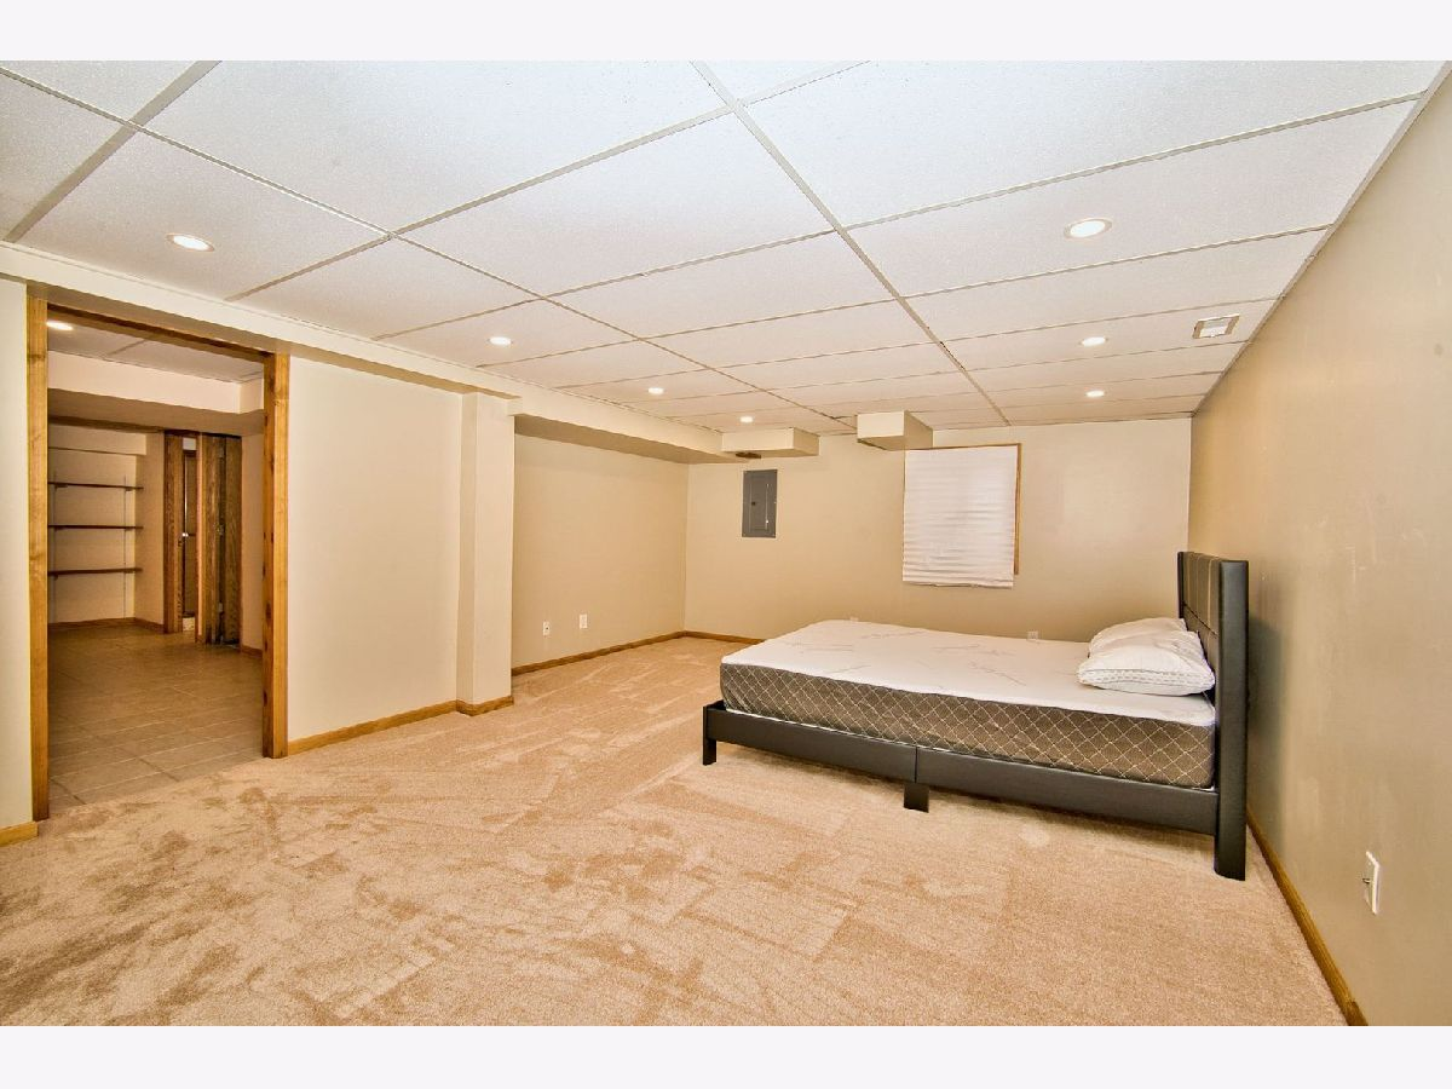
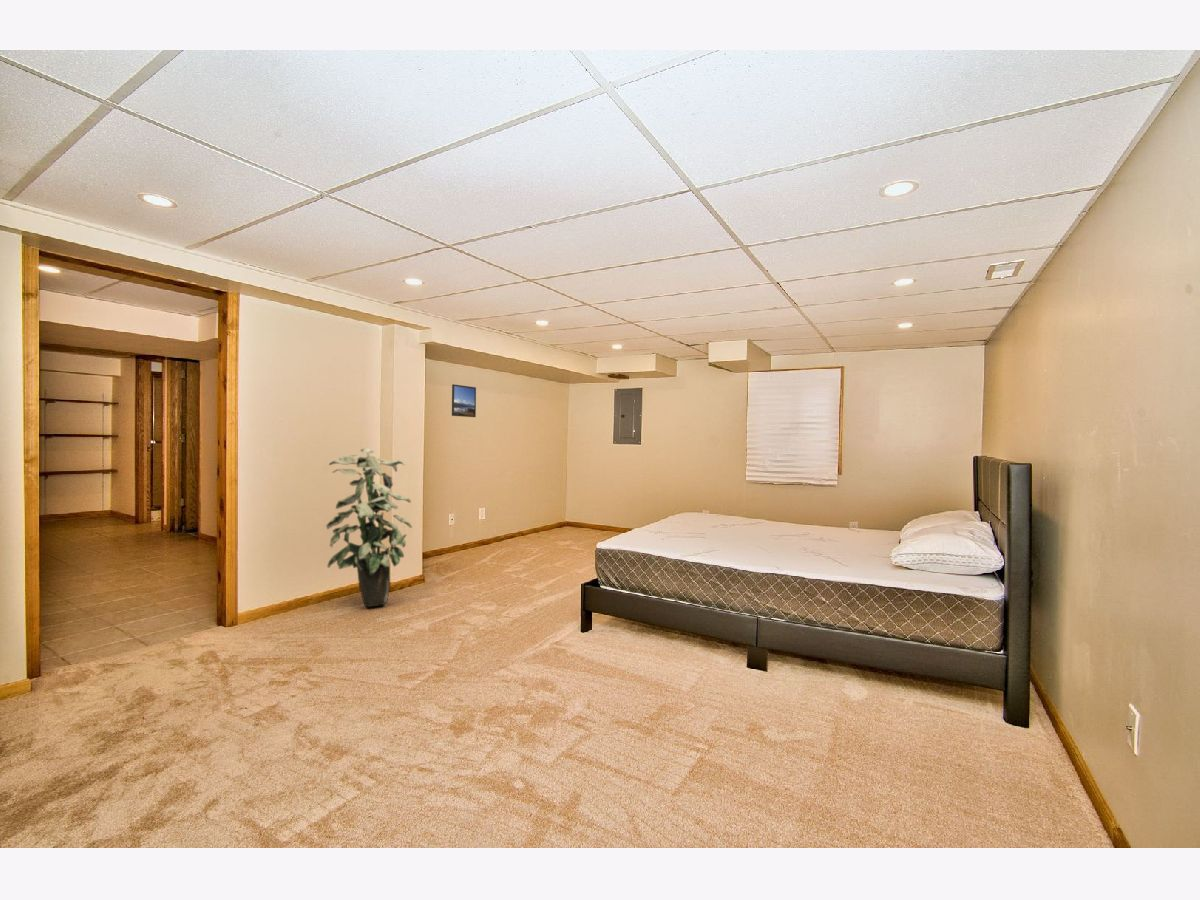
+ indoor plant (368, 526)
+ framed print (464, 401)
